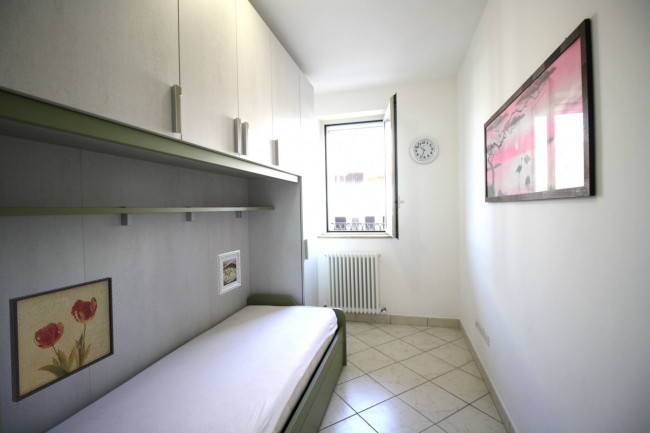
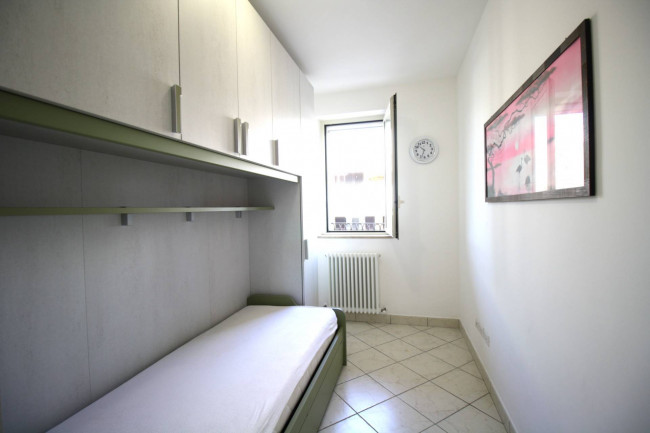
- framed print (229, 271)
- wall art (67, 330)
